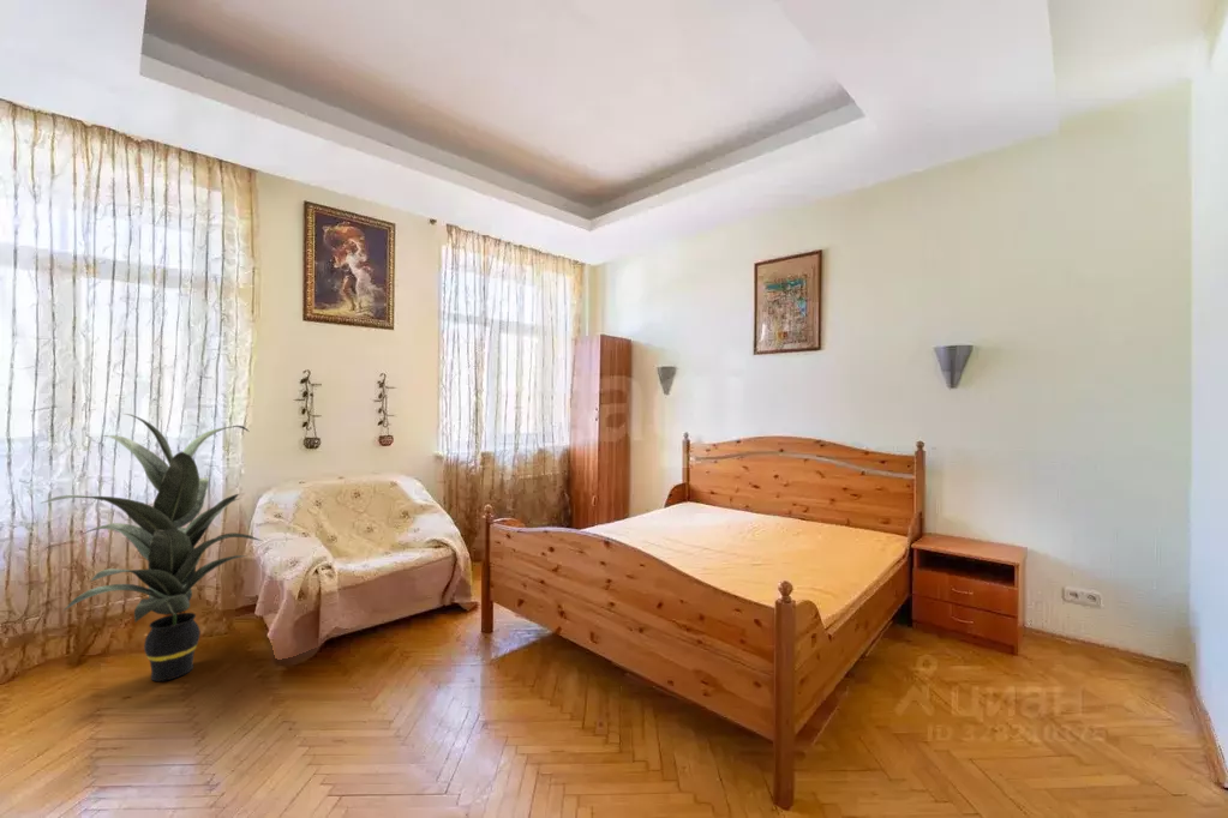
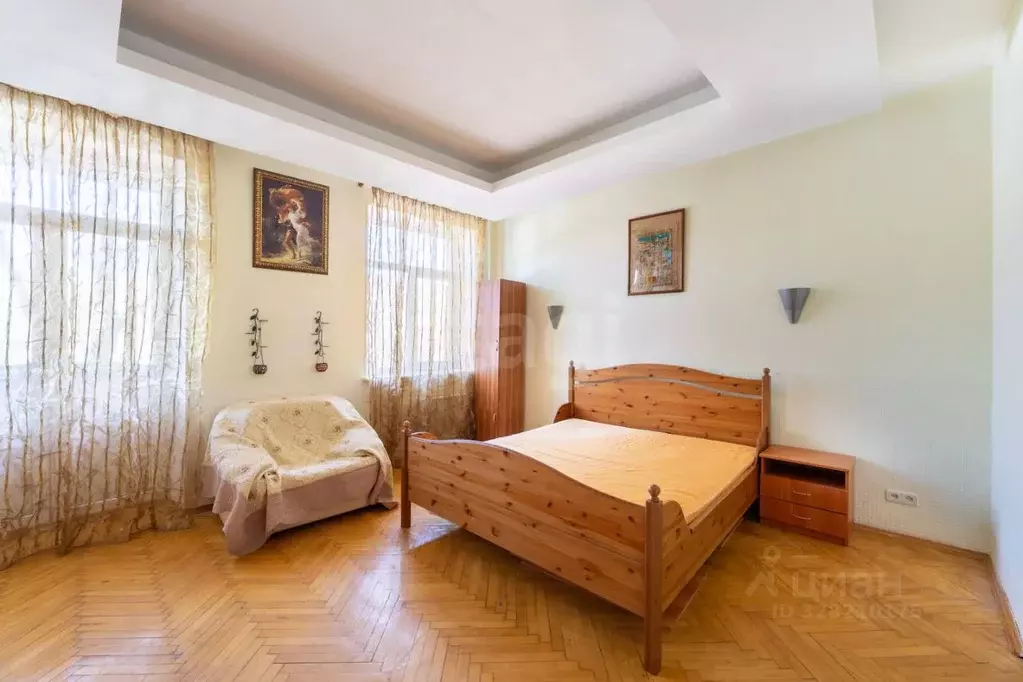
- indoor plant (161, 543)
